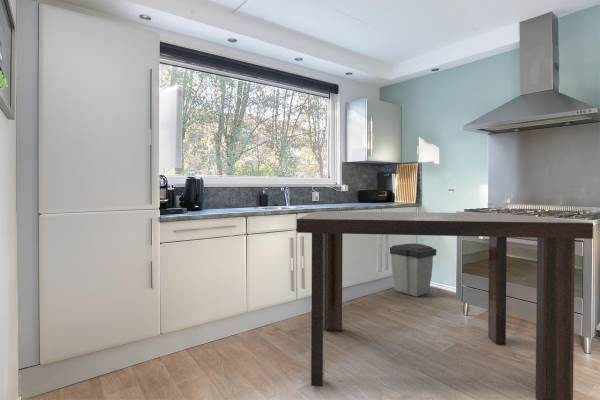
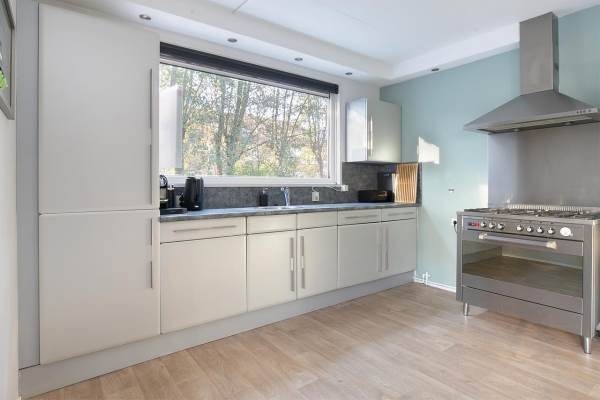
- trash can (411, 268)
- dining table (417, 234)
